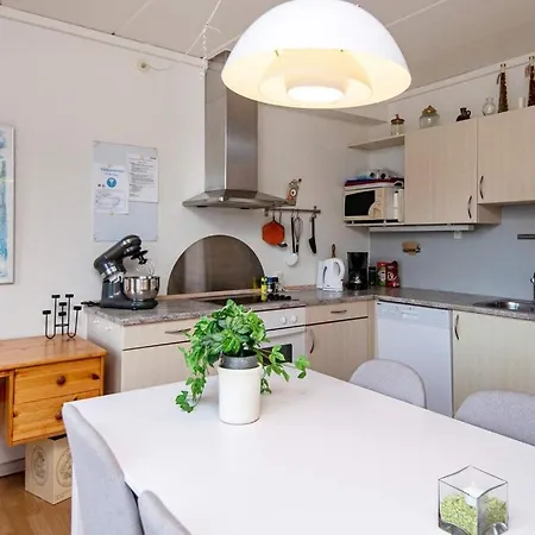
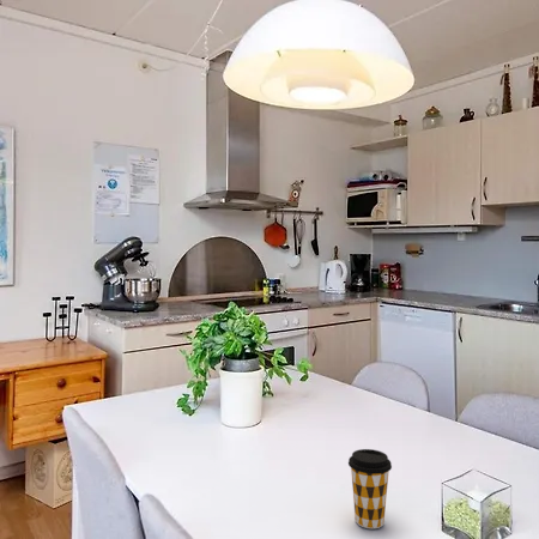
+ coffee cup (369, 487)
